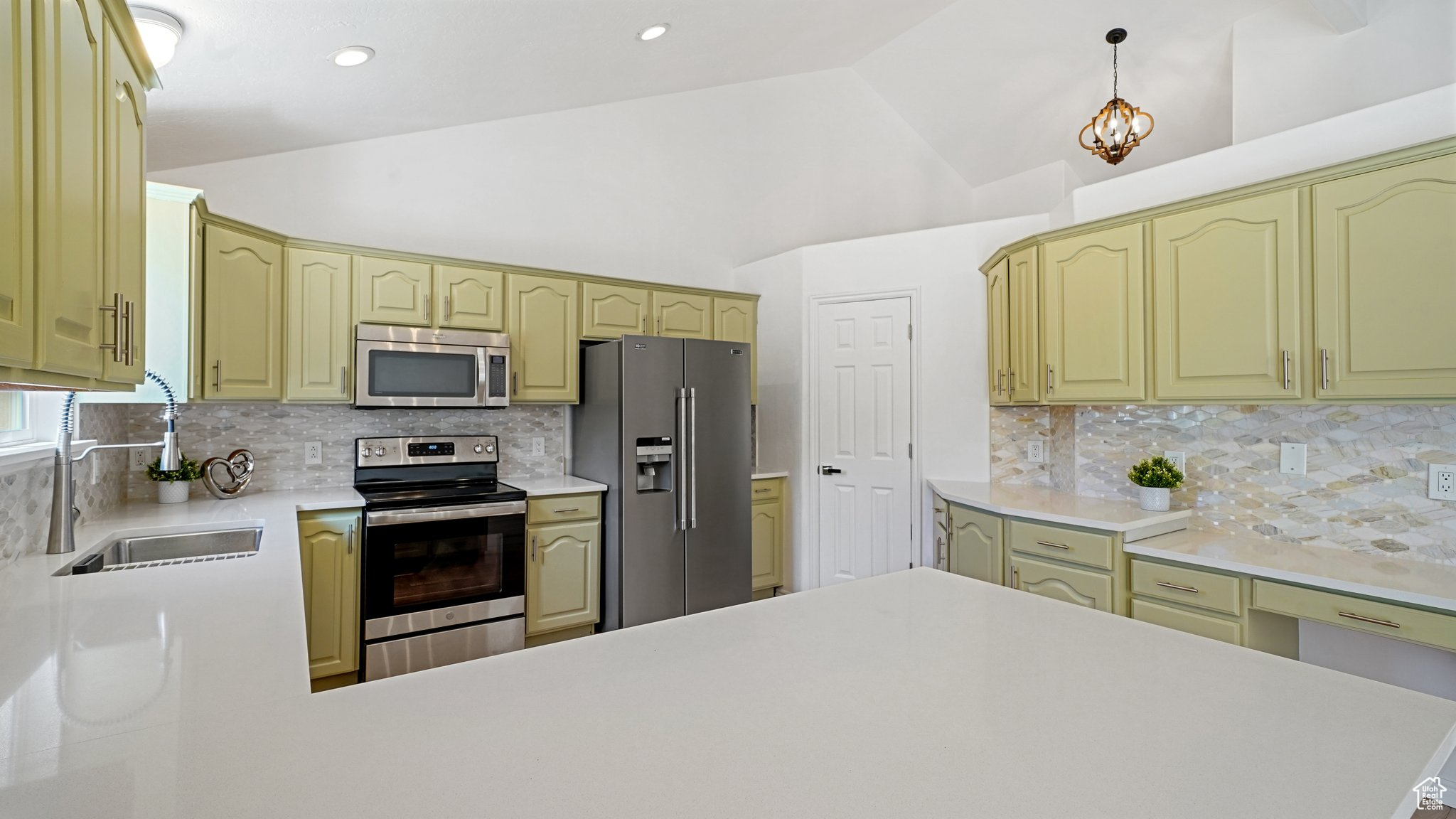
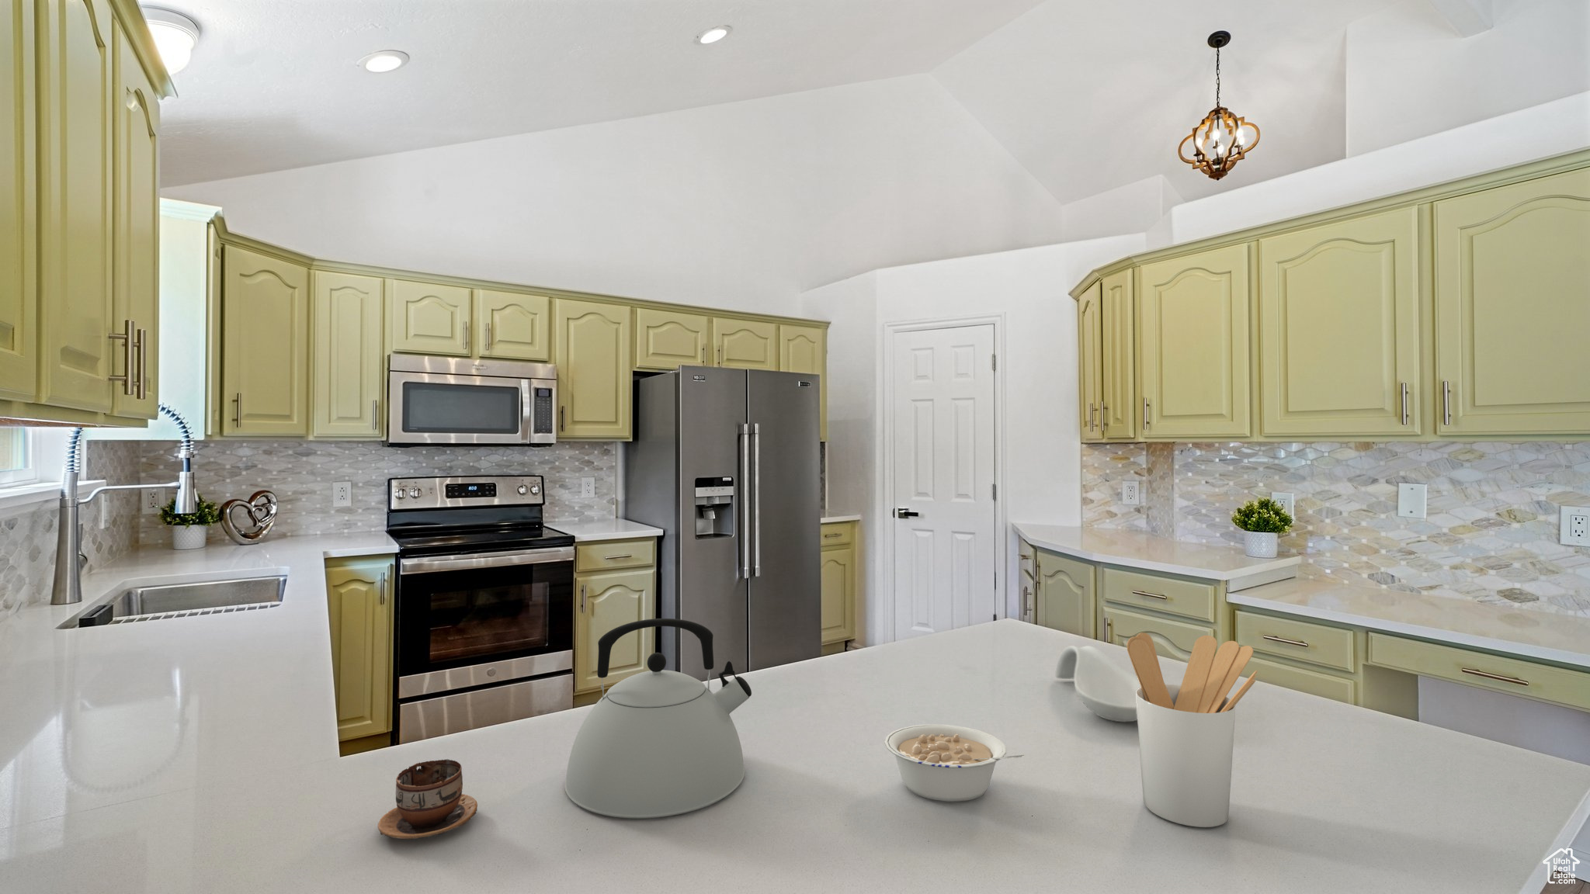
+ utensil holder (1197, 720)
+ cup (428, 795)
+ legume (949, 760)
+ kettle (661, 696)
+ spoon rest (1099, 679)
